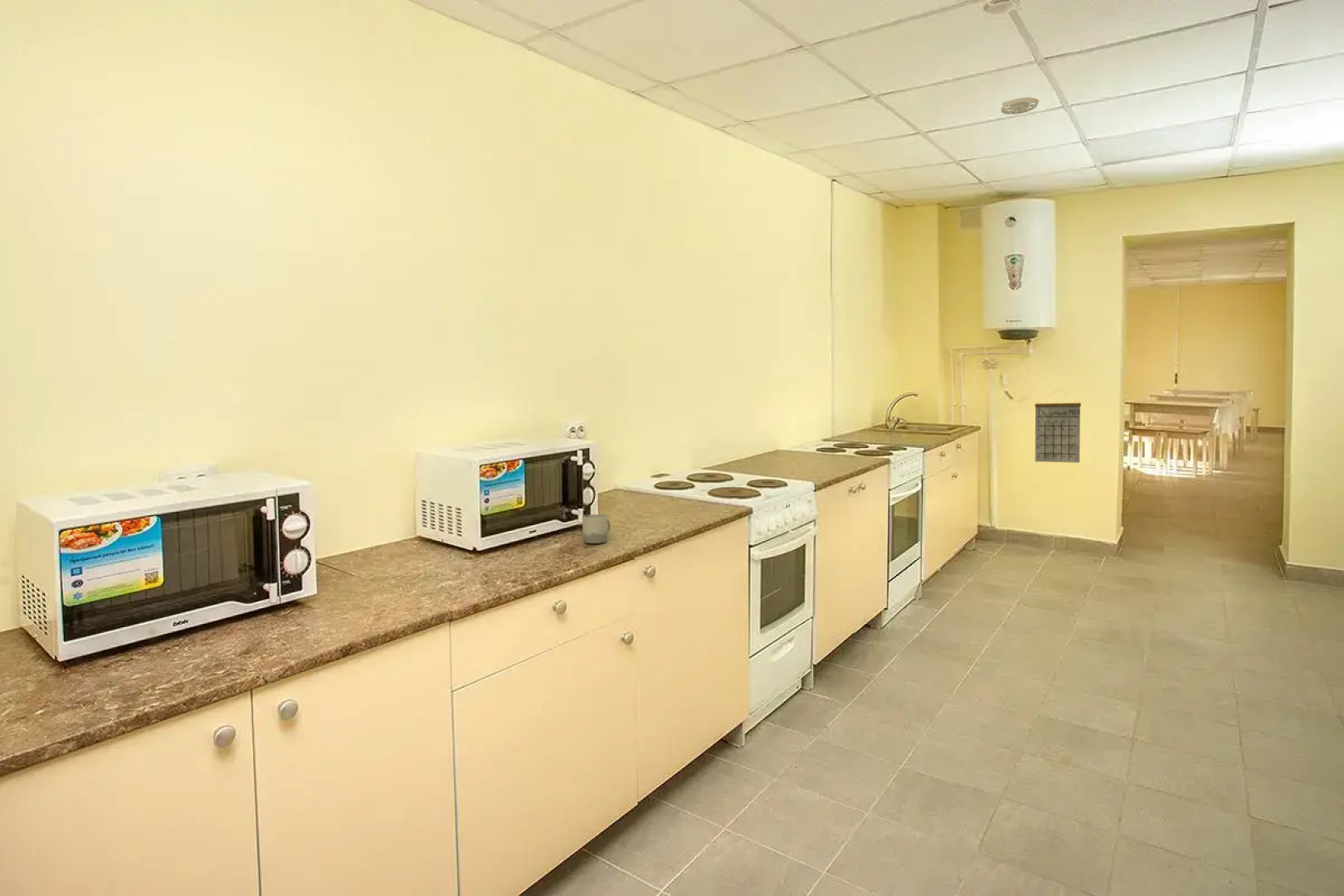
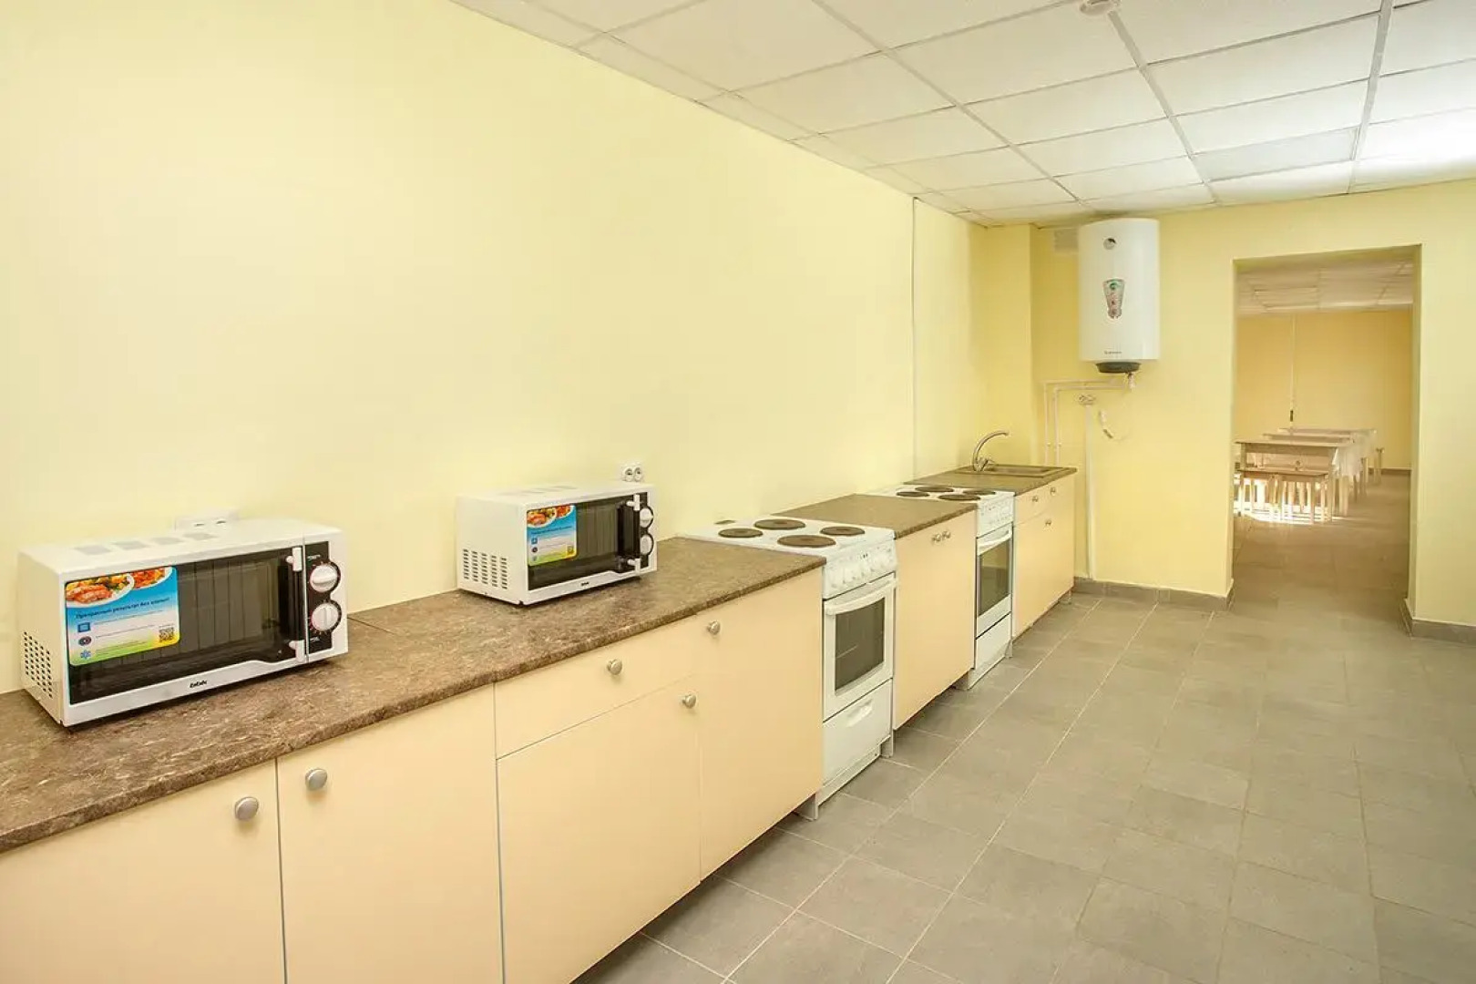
- calendar (1057, 426)
- smoke detector (1020, 107)
- cup (598, 528)
